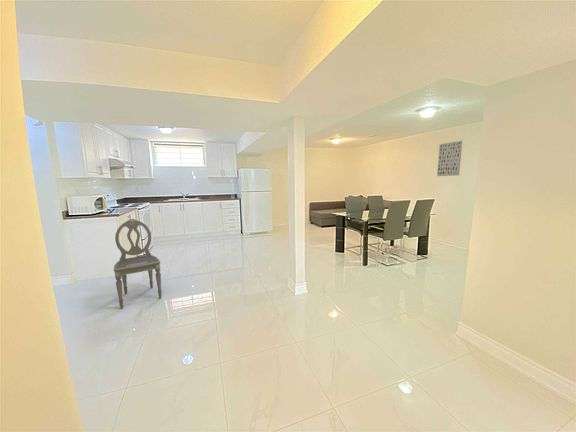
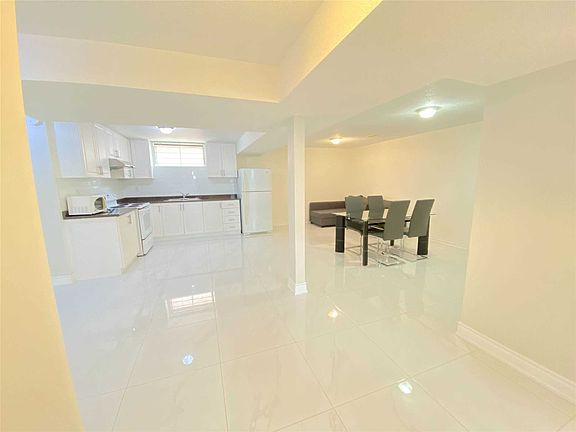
- dining chair (136, 259)
- wall art (449, 159)
